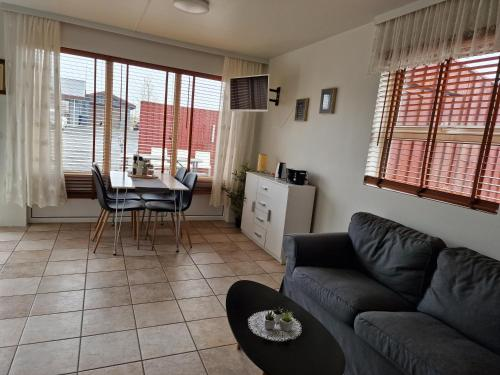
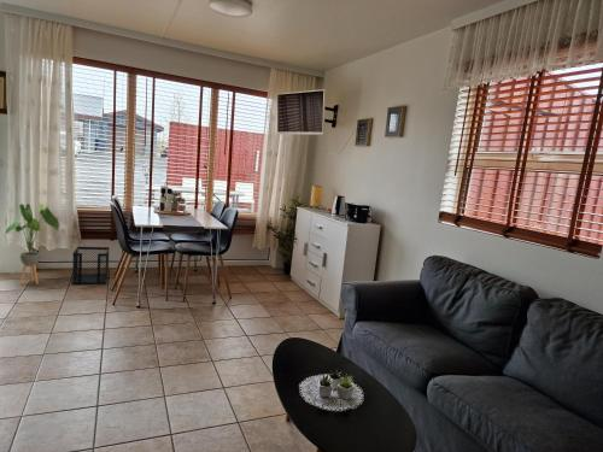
+ wastebasket (93, 265)
+ house plant (33, 242)
